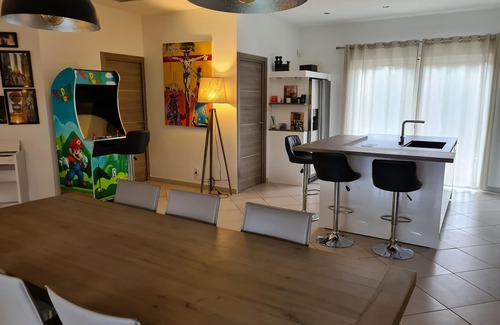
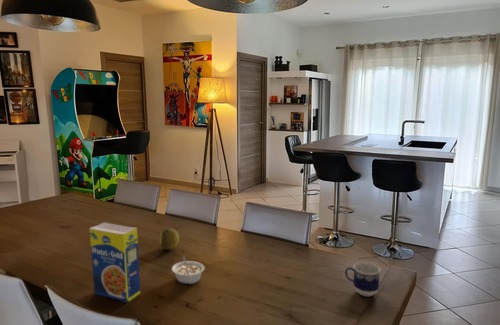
+ legume (187, 271)
+ fruit (169, 238)
+ legume (115, 261)
+ cup (362, 279)
